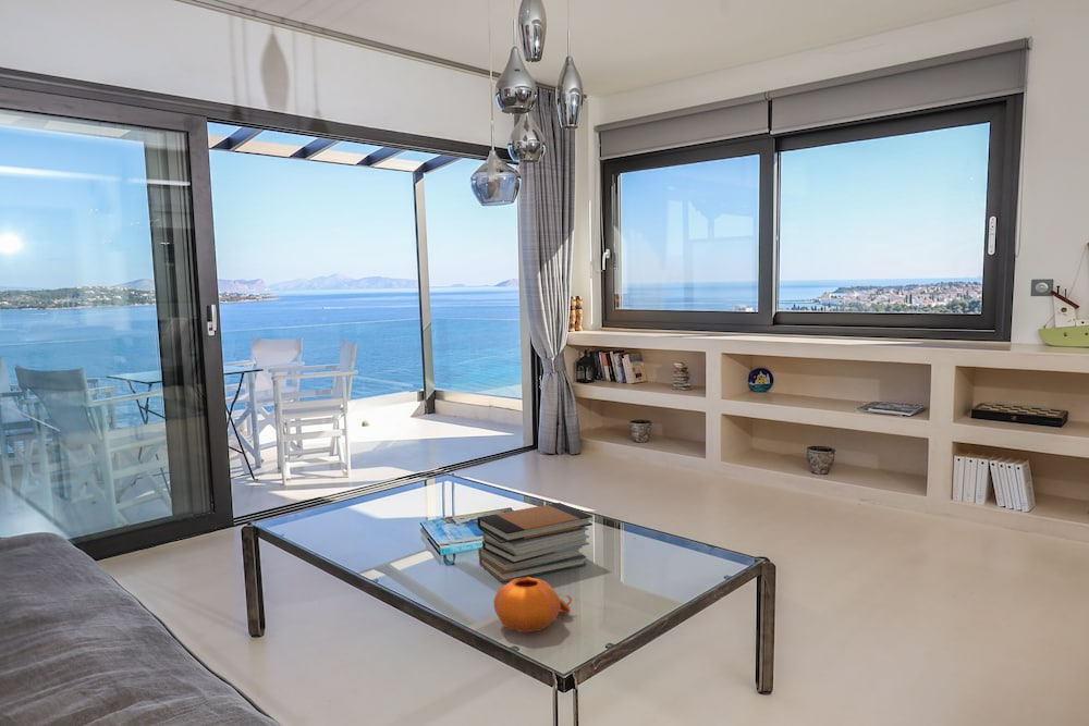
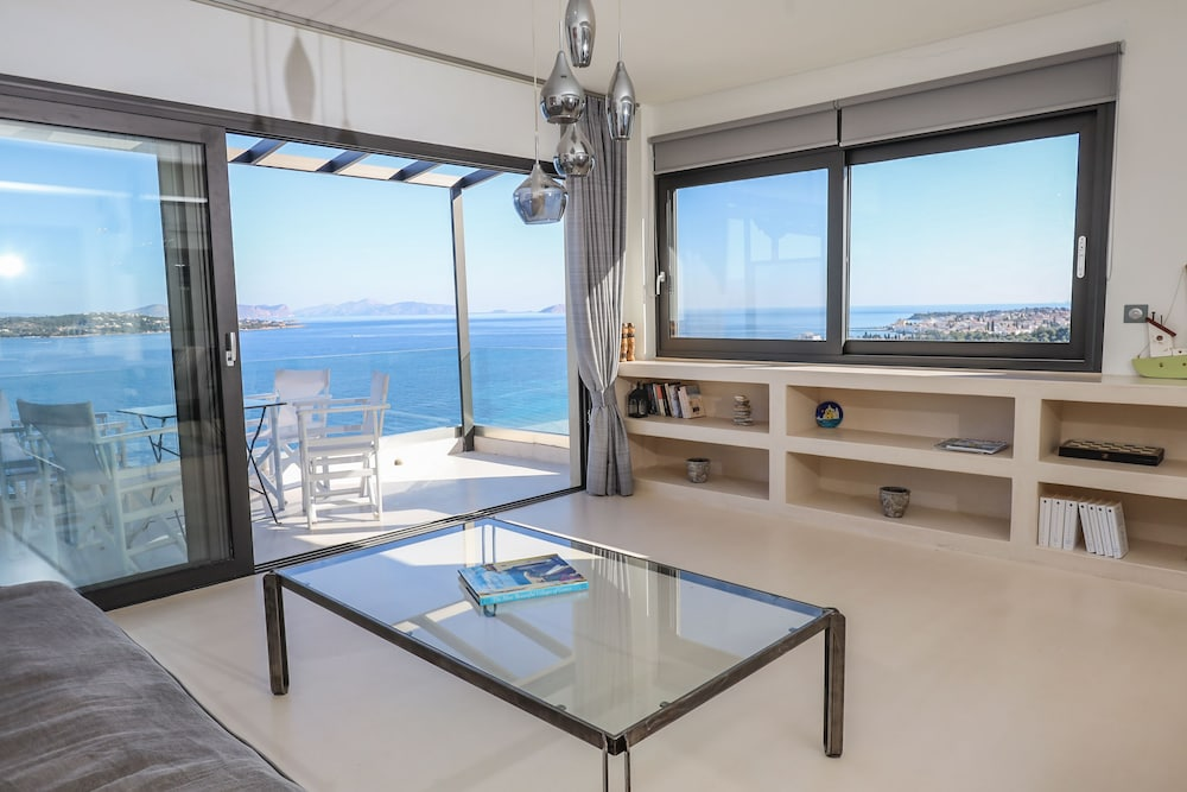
- vase (535, 601)
- book stack (535, 540)
